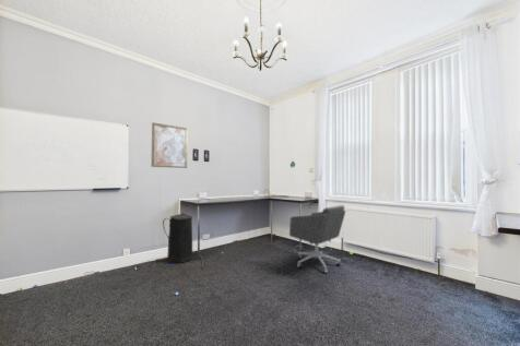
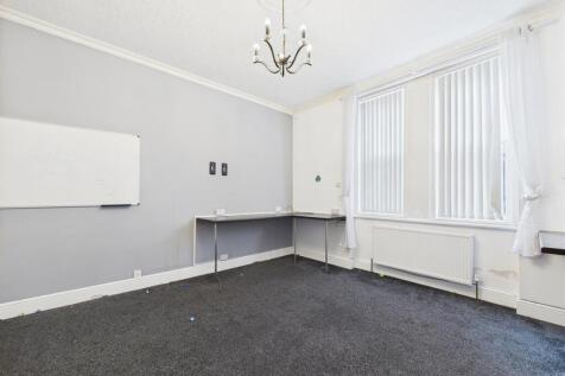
- wall art (170, 146)
- trash can (178, 236)
- office chair (317, 234)
